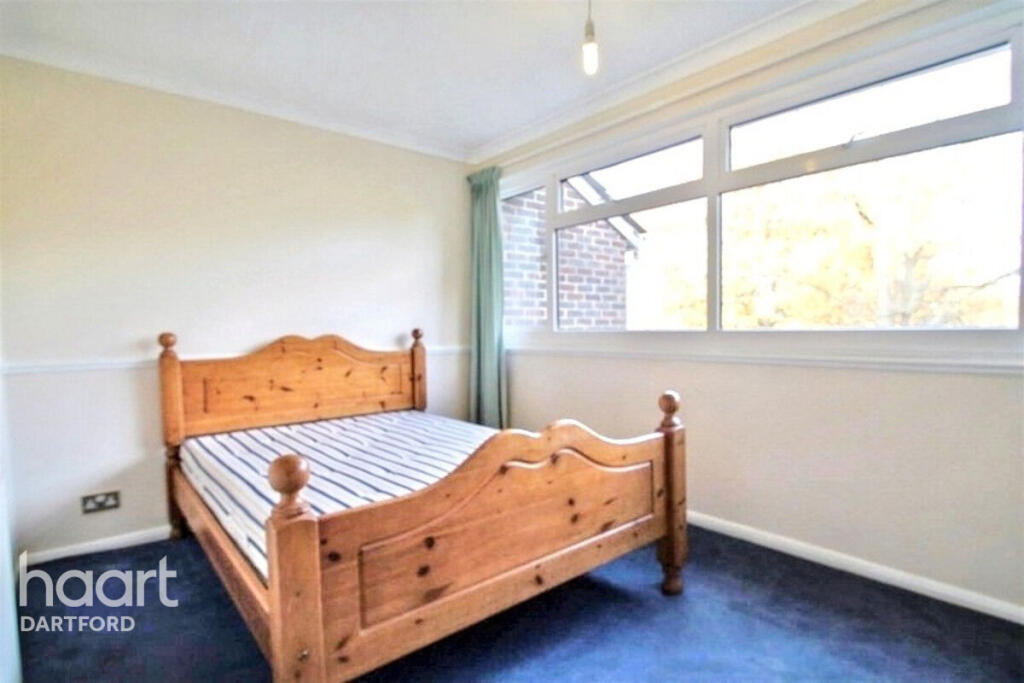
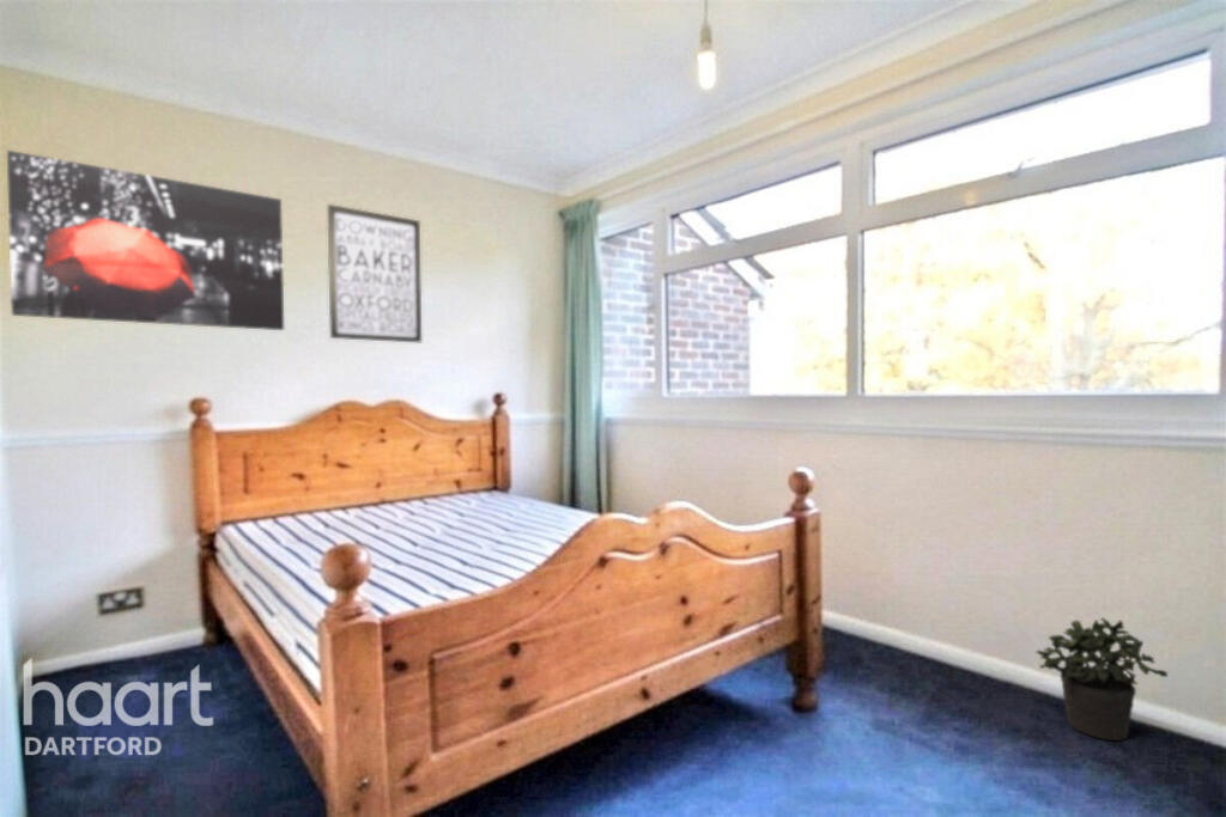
+ wall art (160, 250)
+ wall art (376, 276)
+ potted plant (1103, 673)
